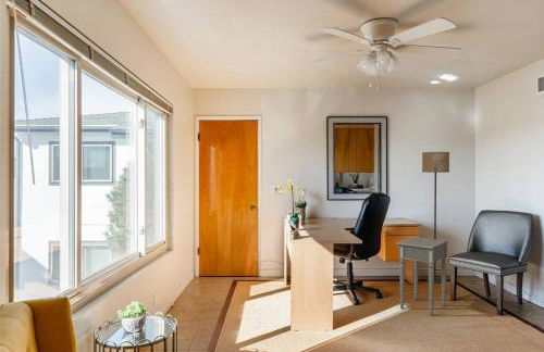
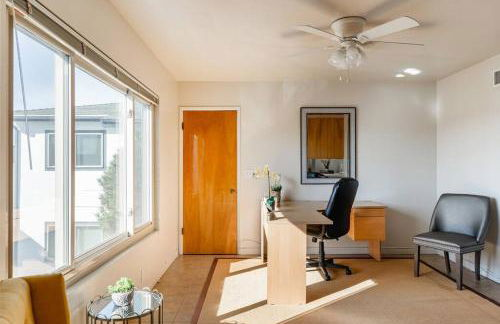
- side table (417, 274)
- floor lamp (435, 216)
